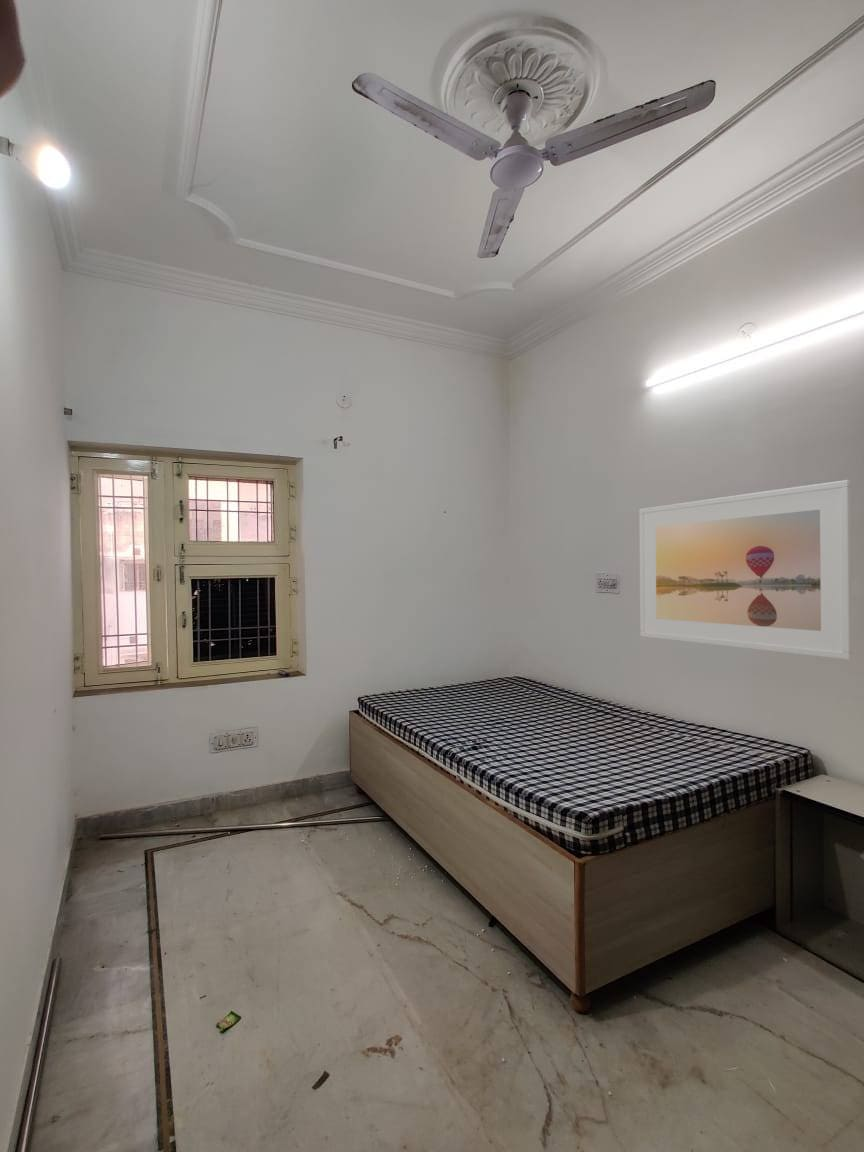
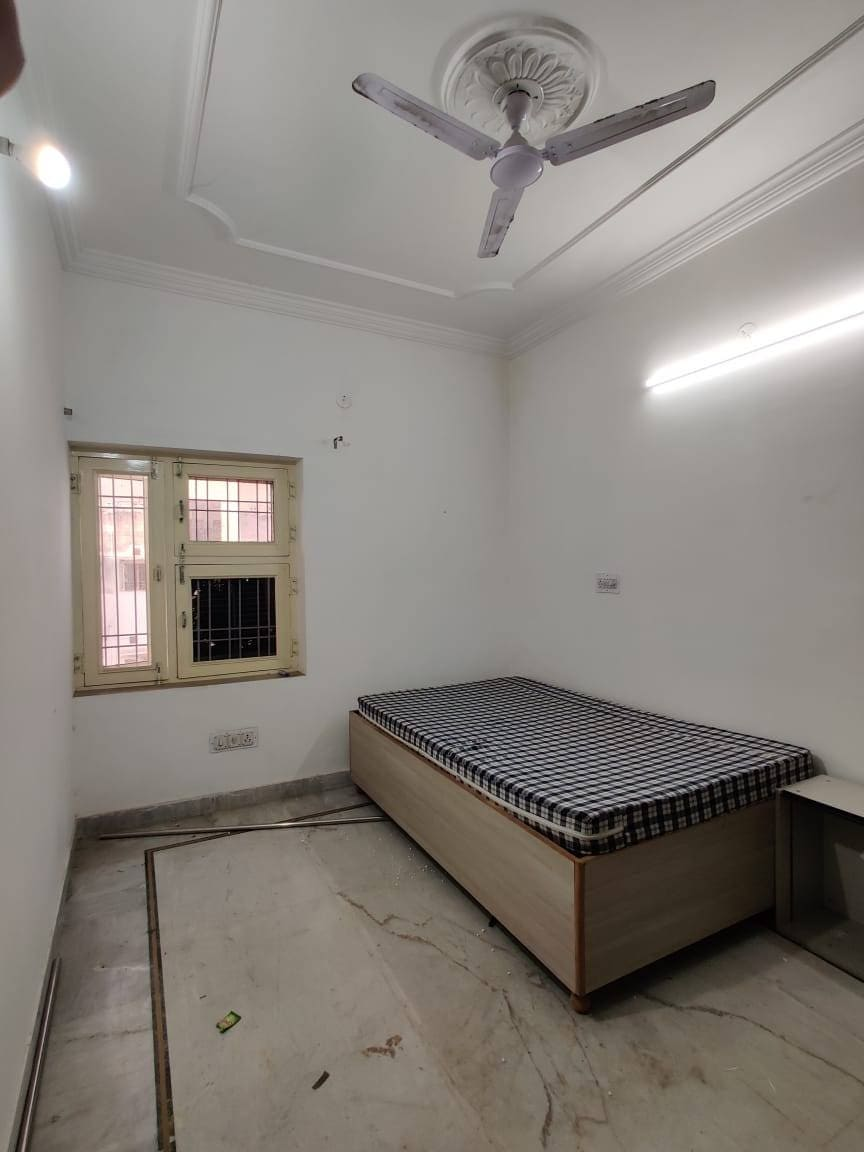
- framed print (727, 571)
